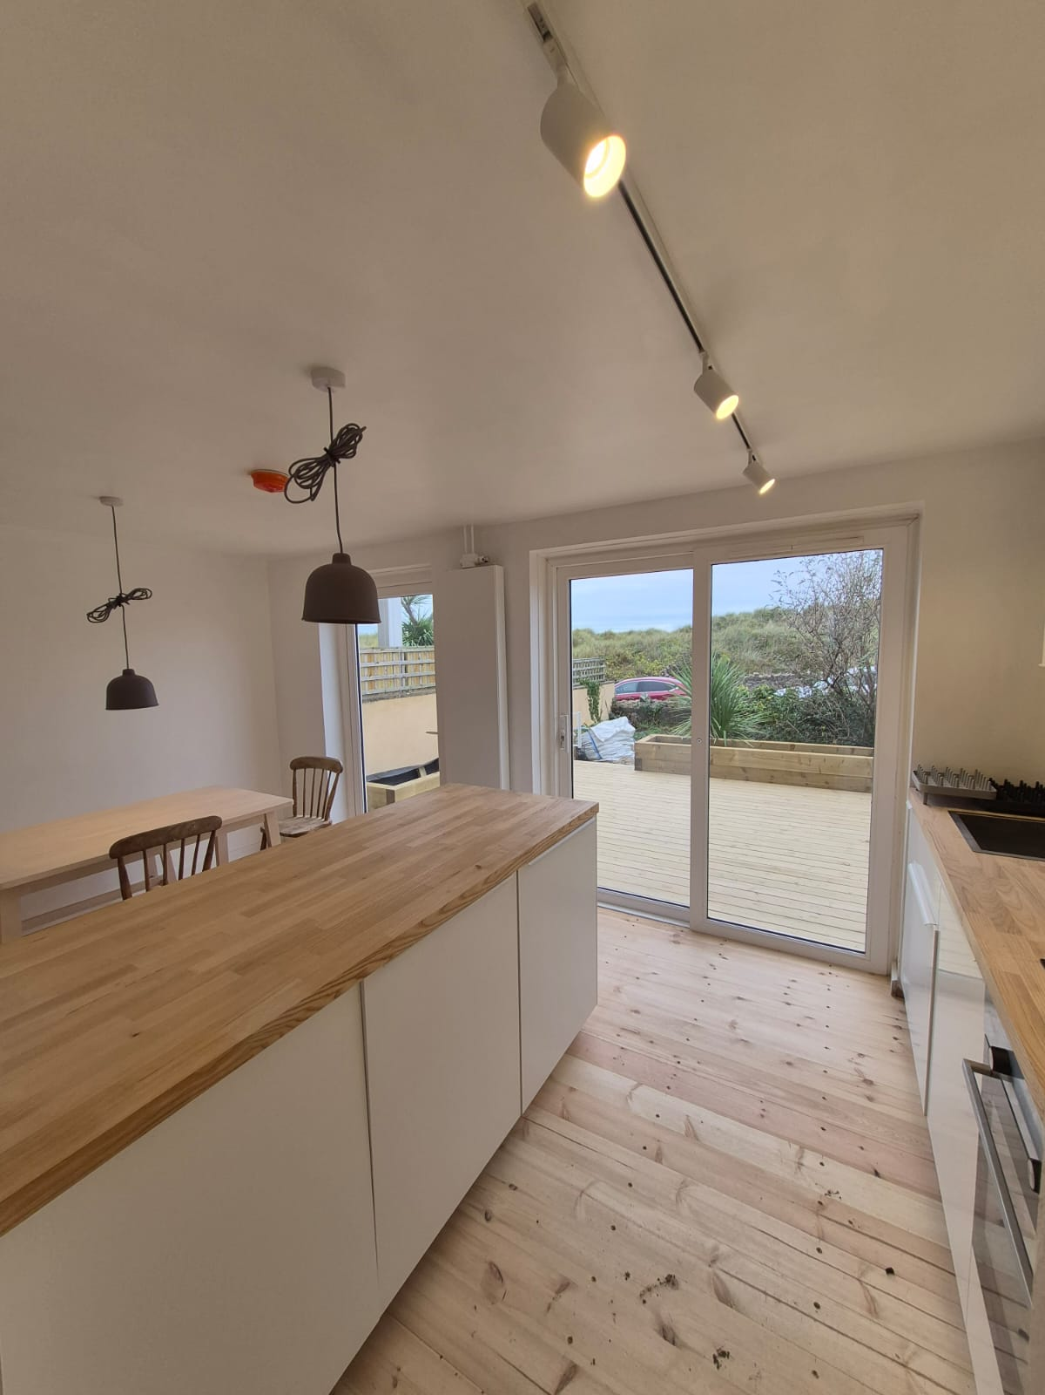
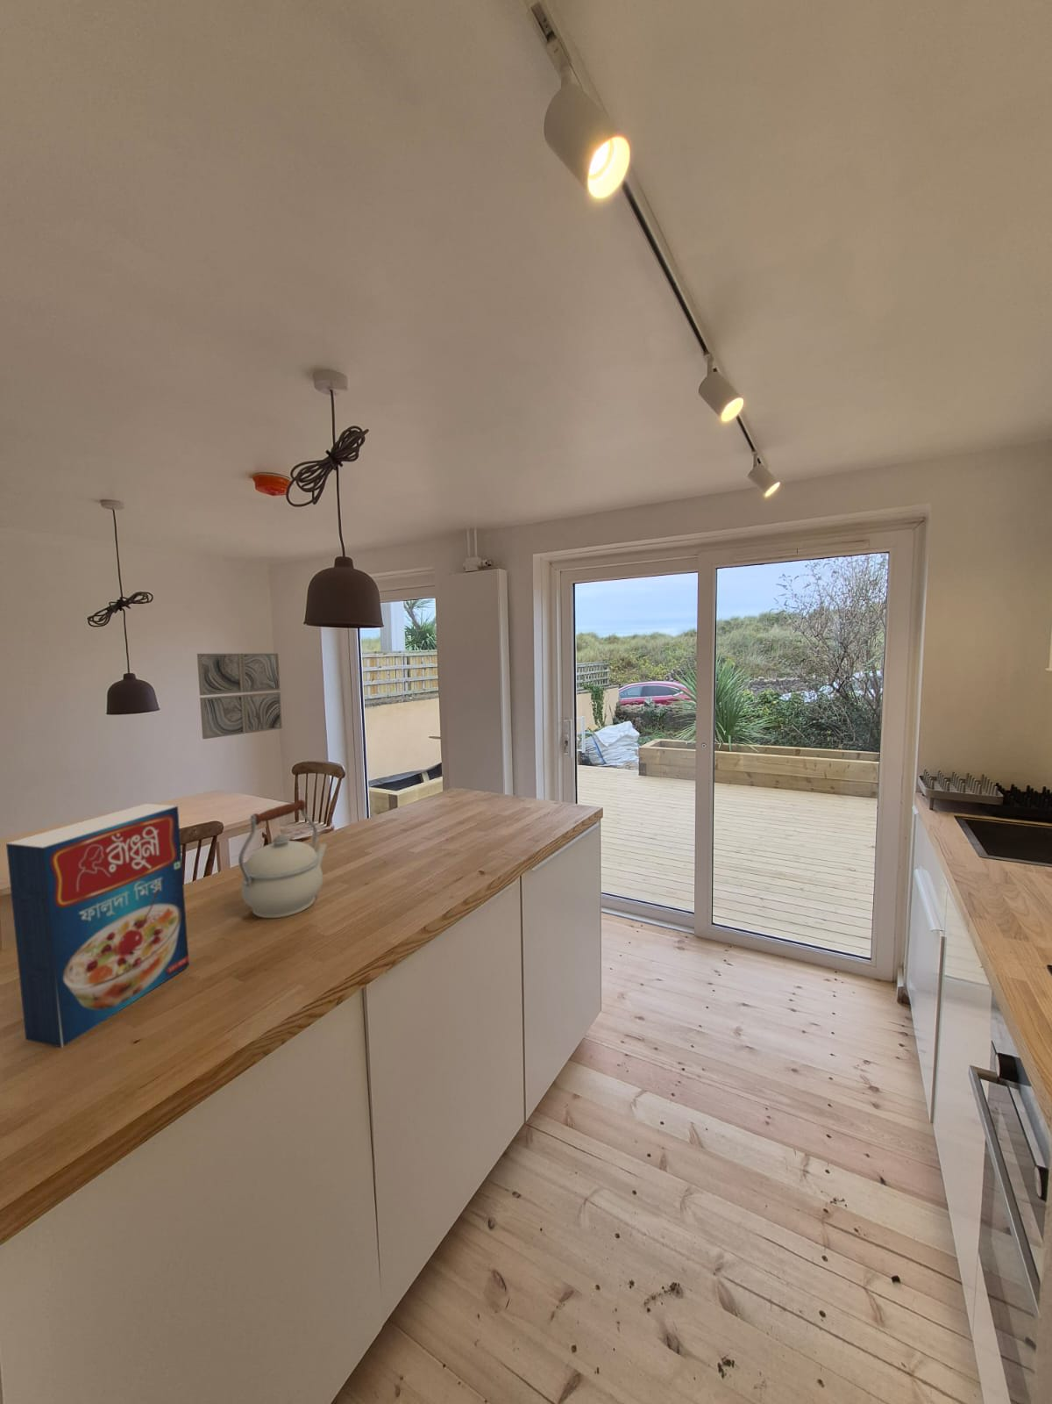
+ wall art (242, 695)
+ cereal box (108, 912)
+ kettle (286, 853)
